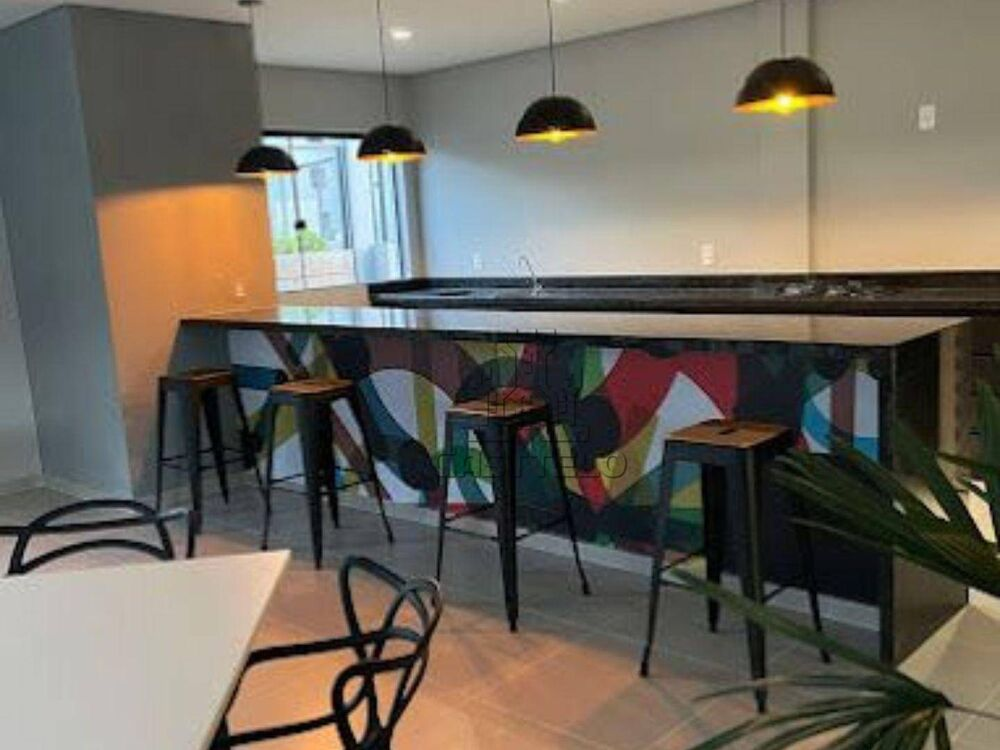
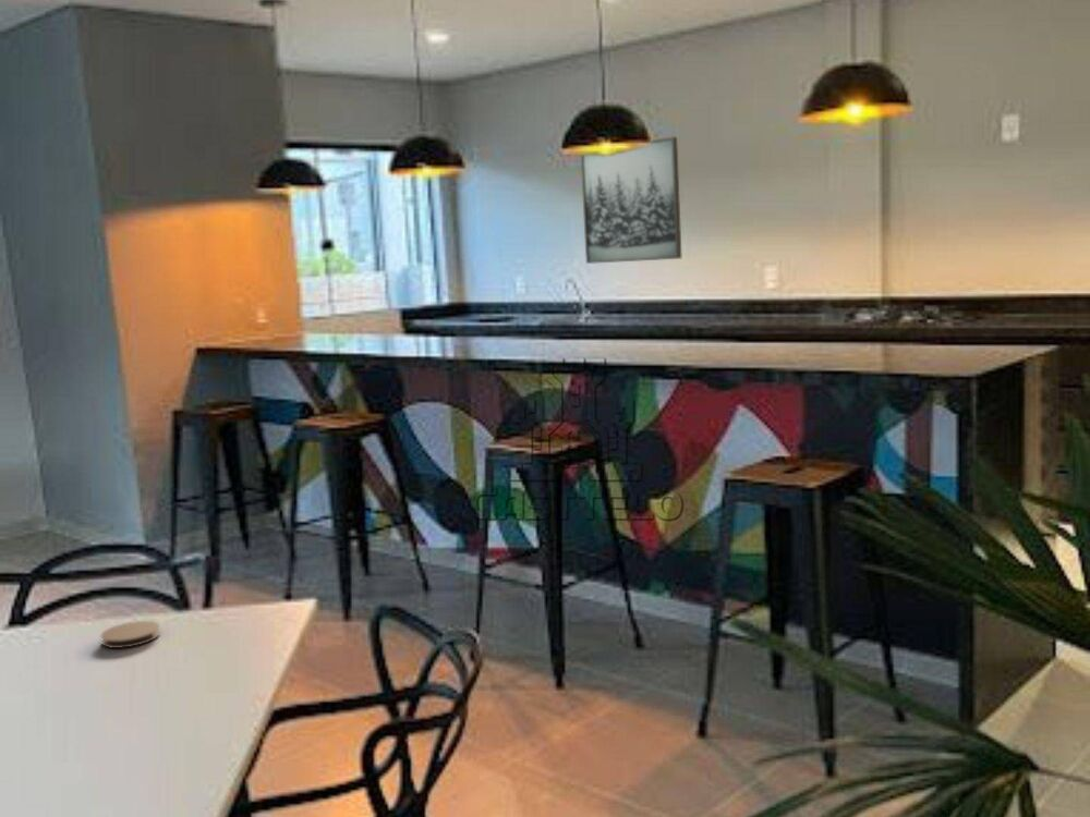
+ wall art (629, 203)
+ coaster (130, 634)
